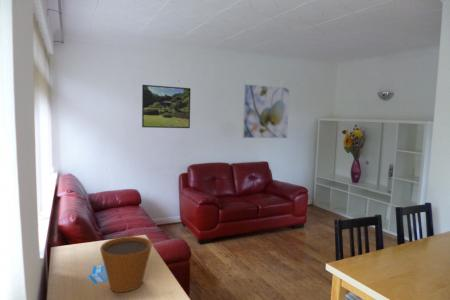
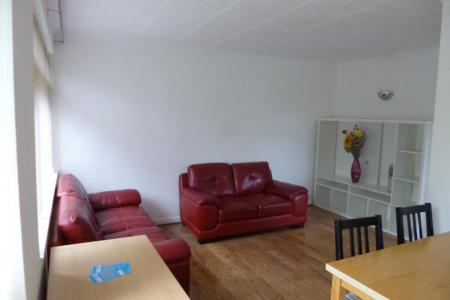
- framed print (166, 107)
- flower pot (126, 264)
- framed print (266, 112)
